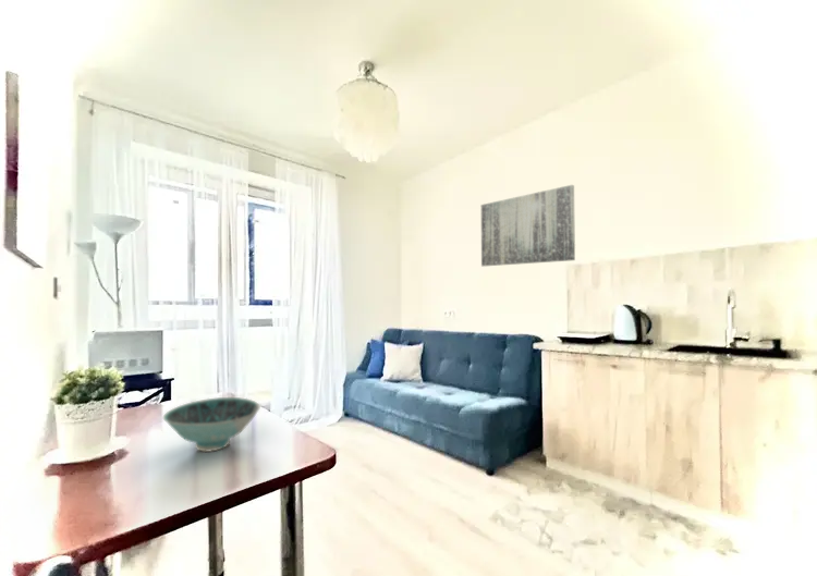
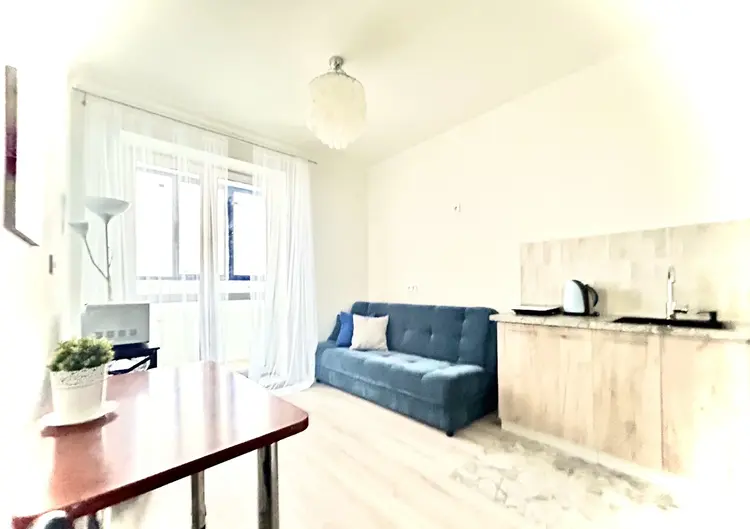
- bowl (214, 427)
- wall art (523, 230)
